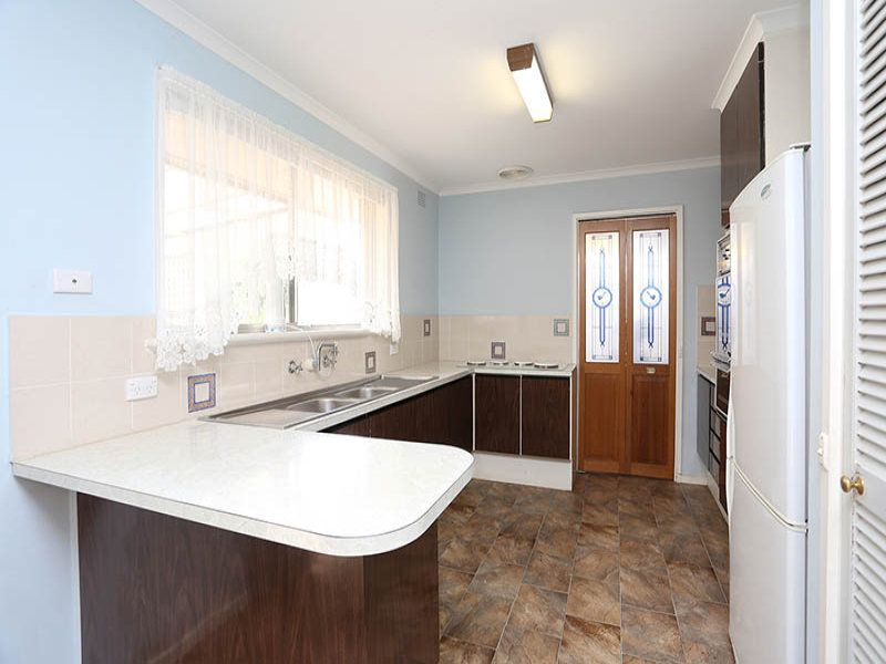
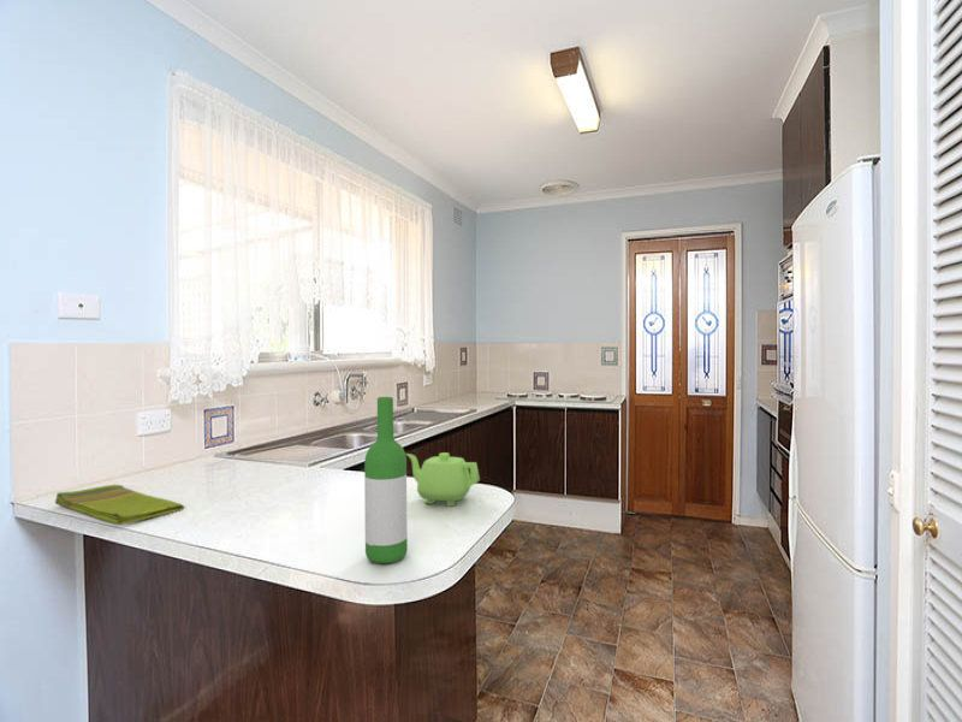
+ dish towel (118, 501)
+ wine bottle (385, 477)
+ teapot (441, 477)
